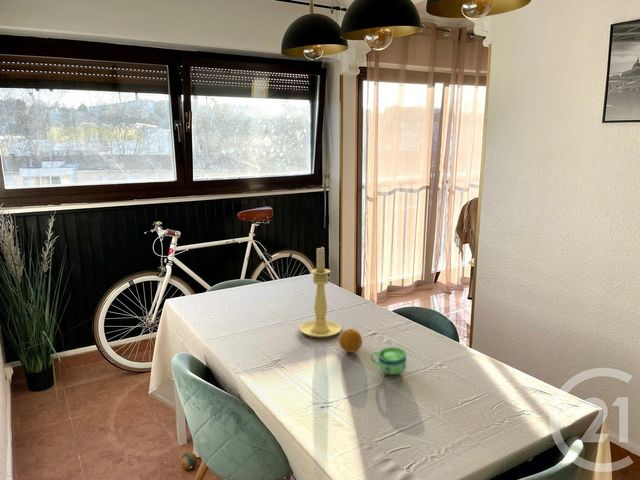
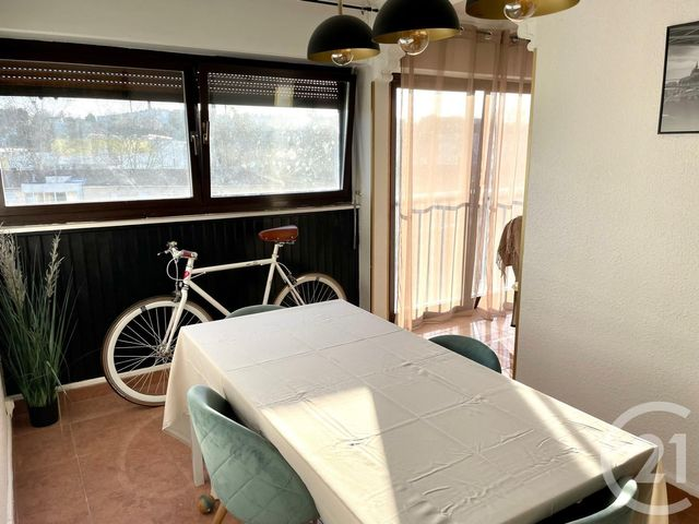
- fruit (350, 340)
- cup (387, 362)
- candle holder (320, 289)
